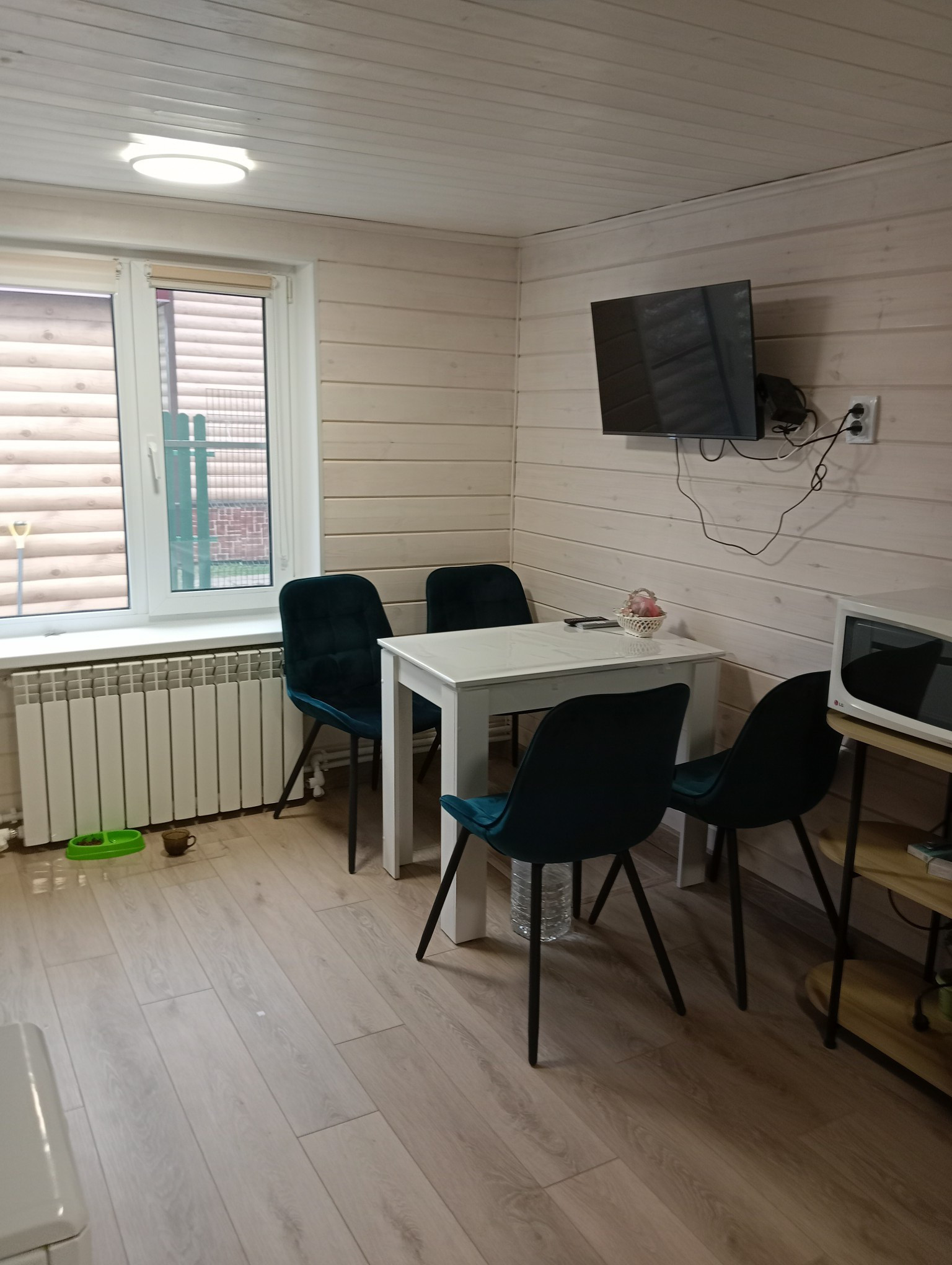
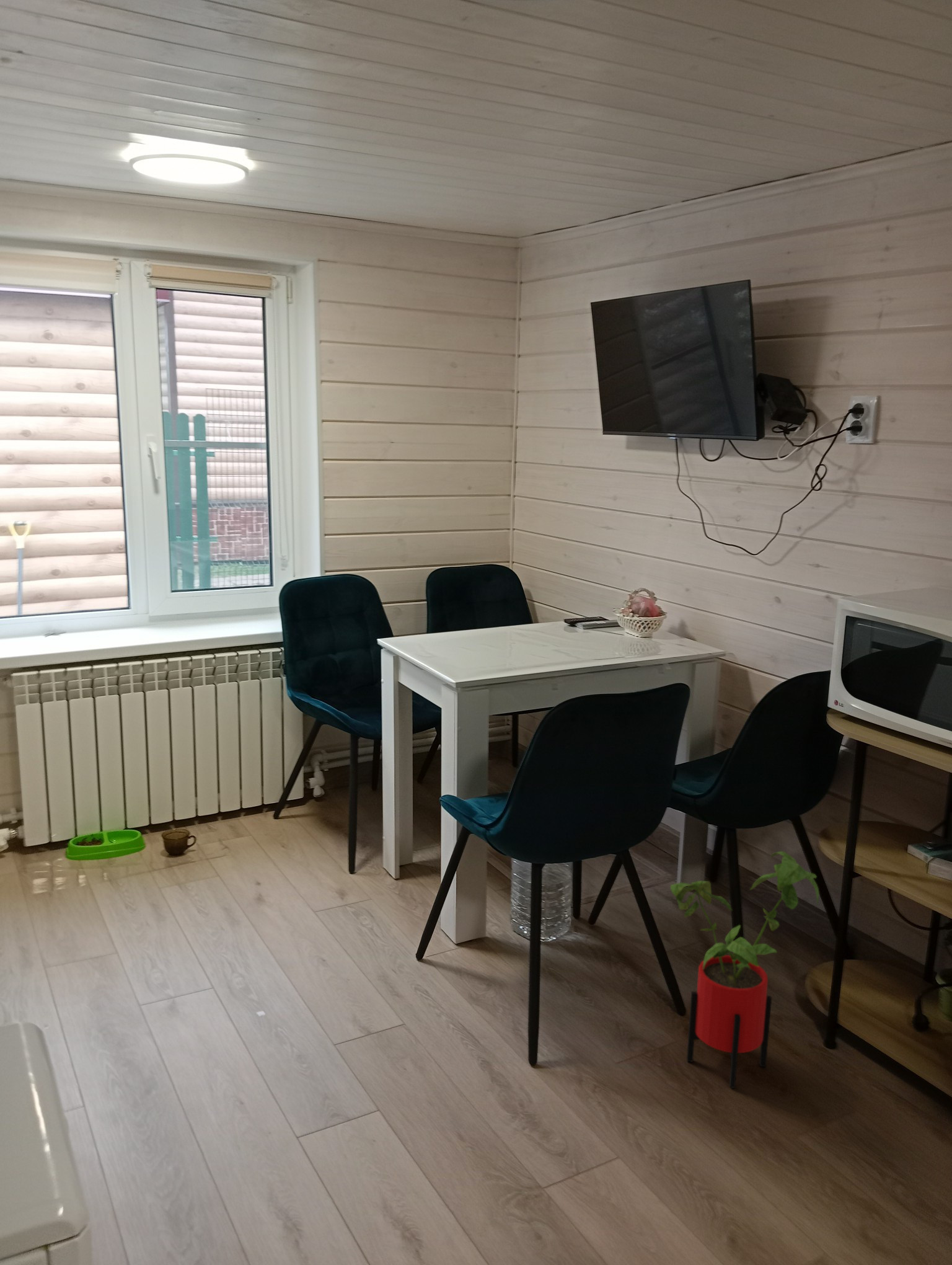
+ house plant (743, 963)
